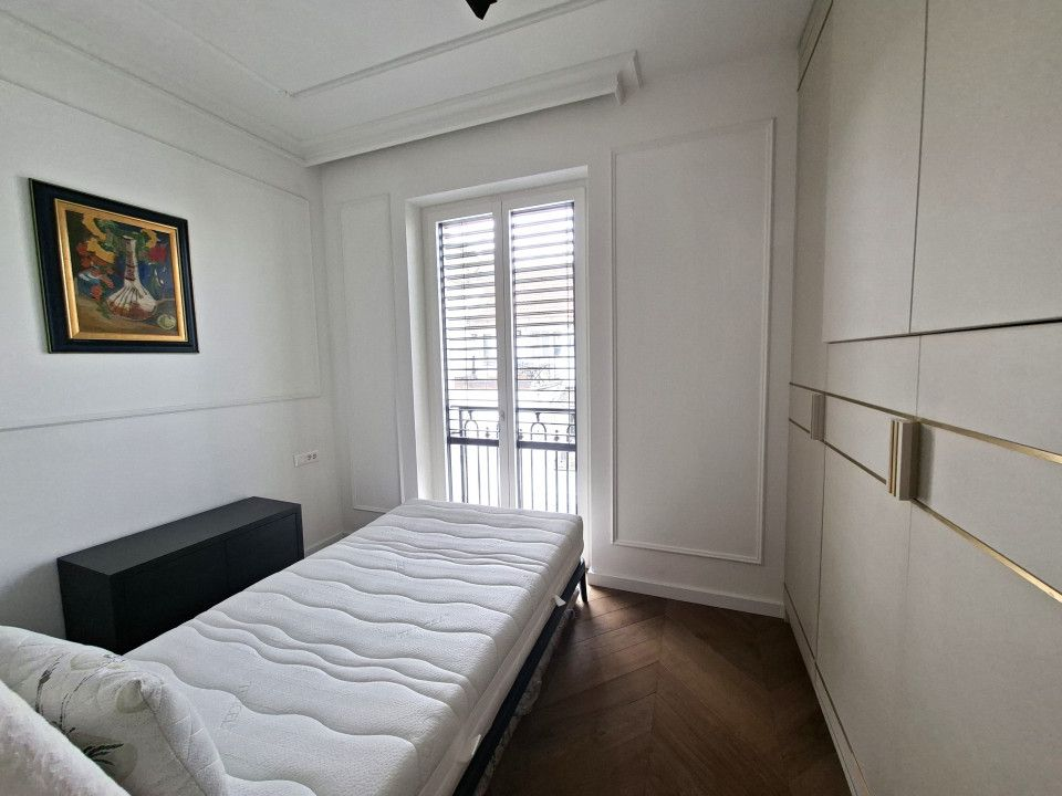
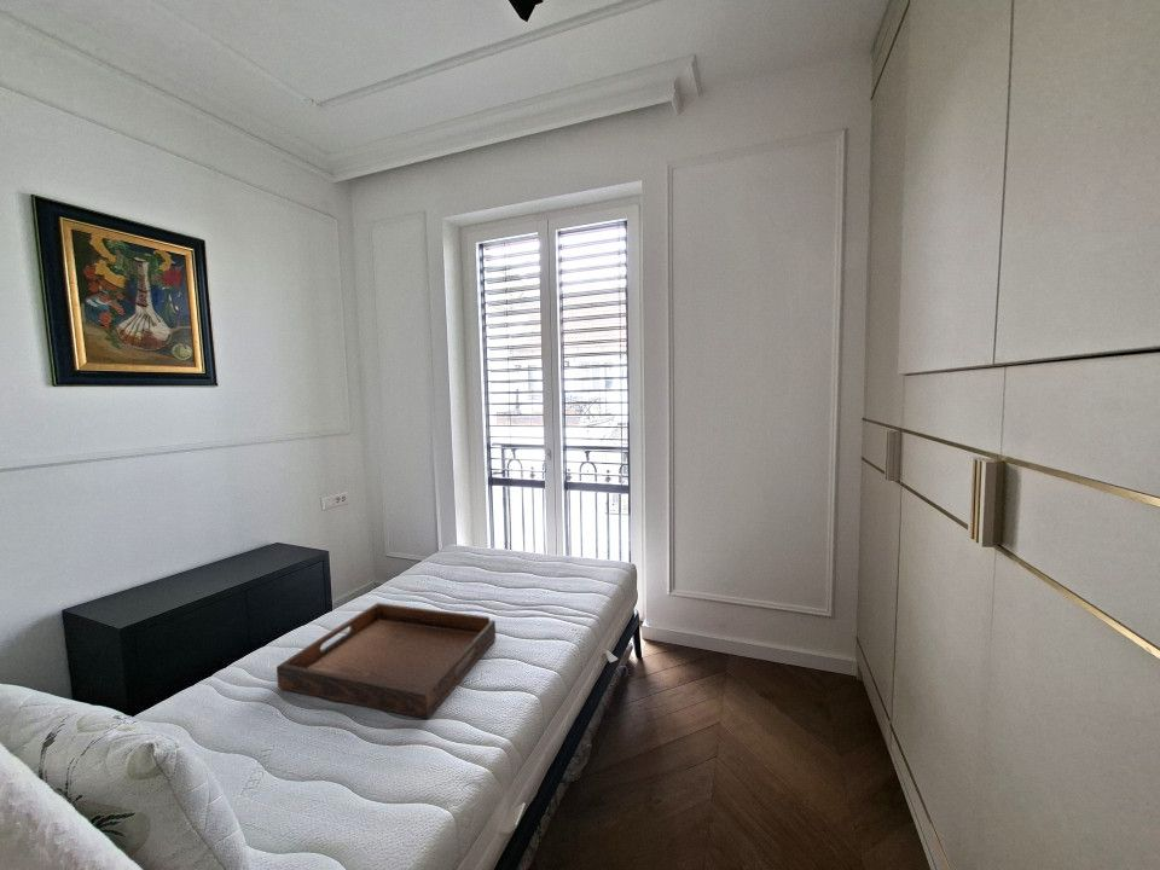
+ serving tray (398, 650)
